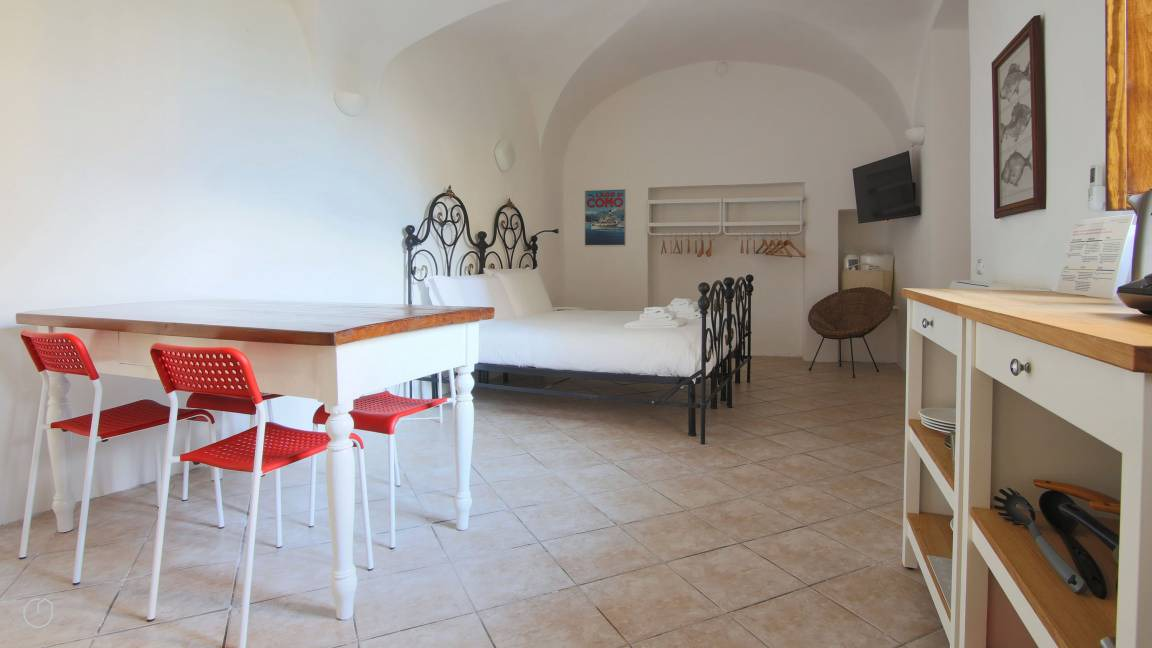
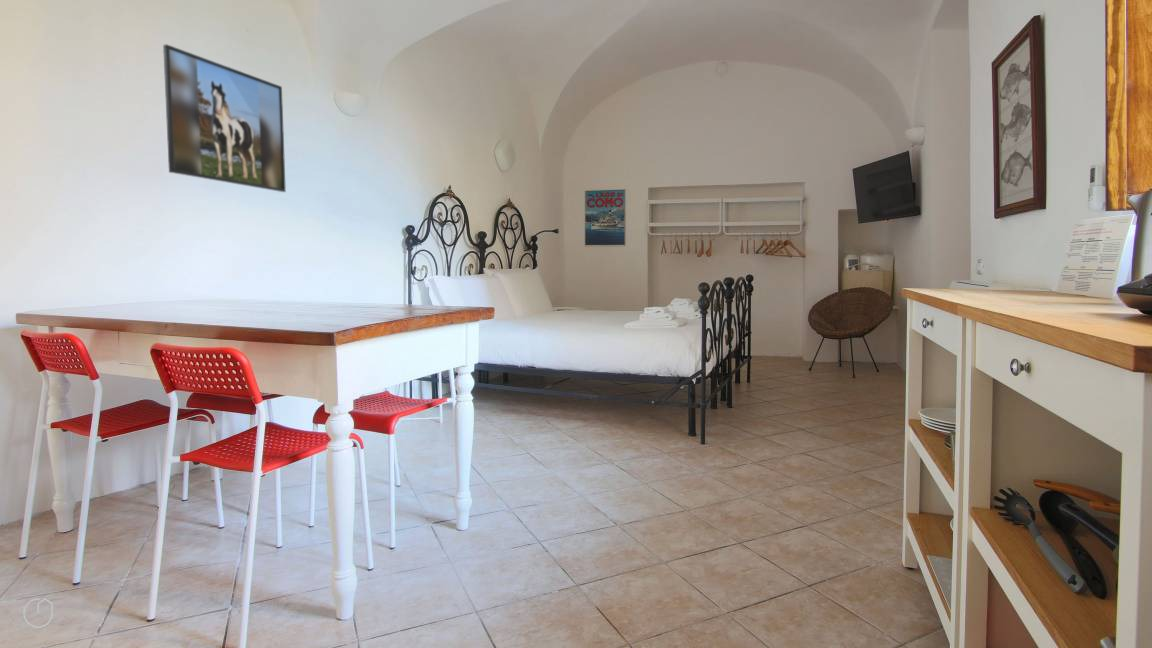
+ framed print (230, 125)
